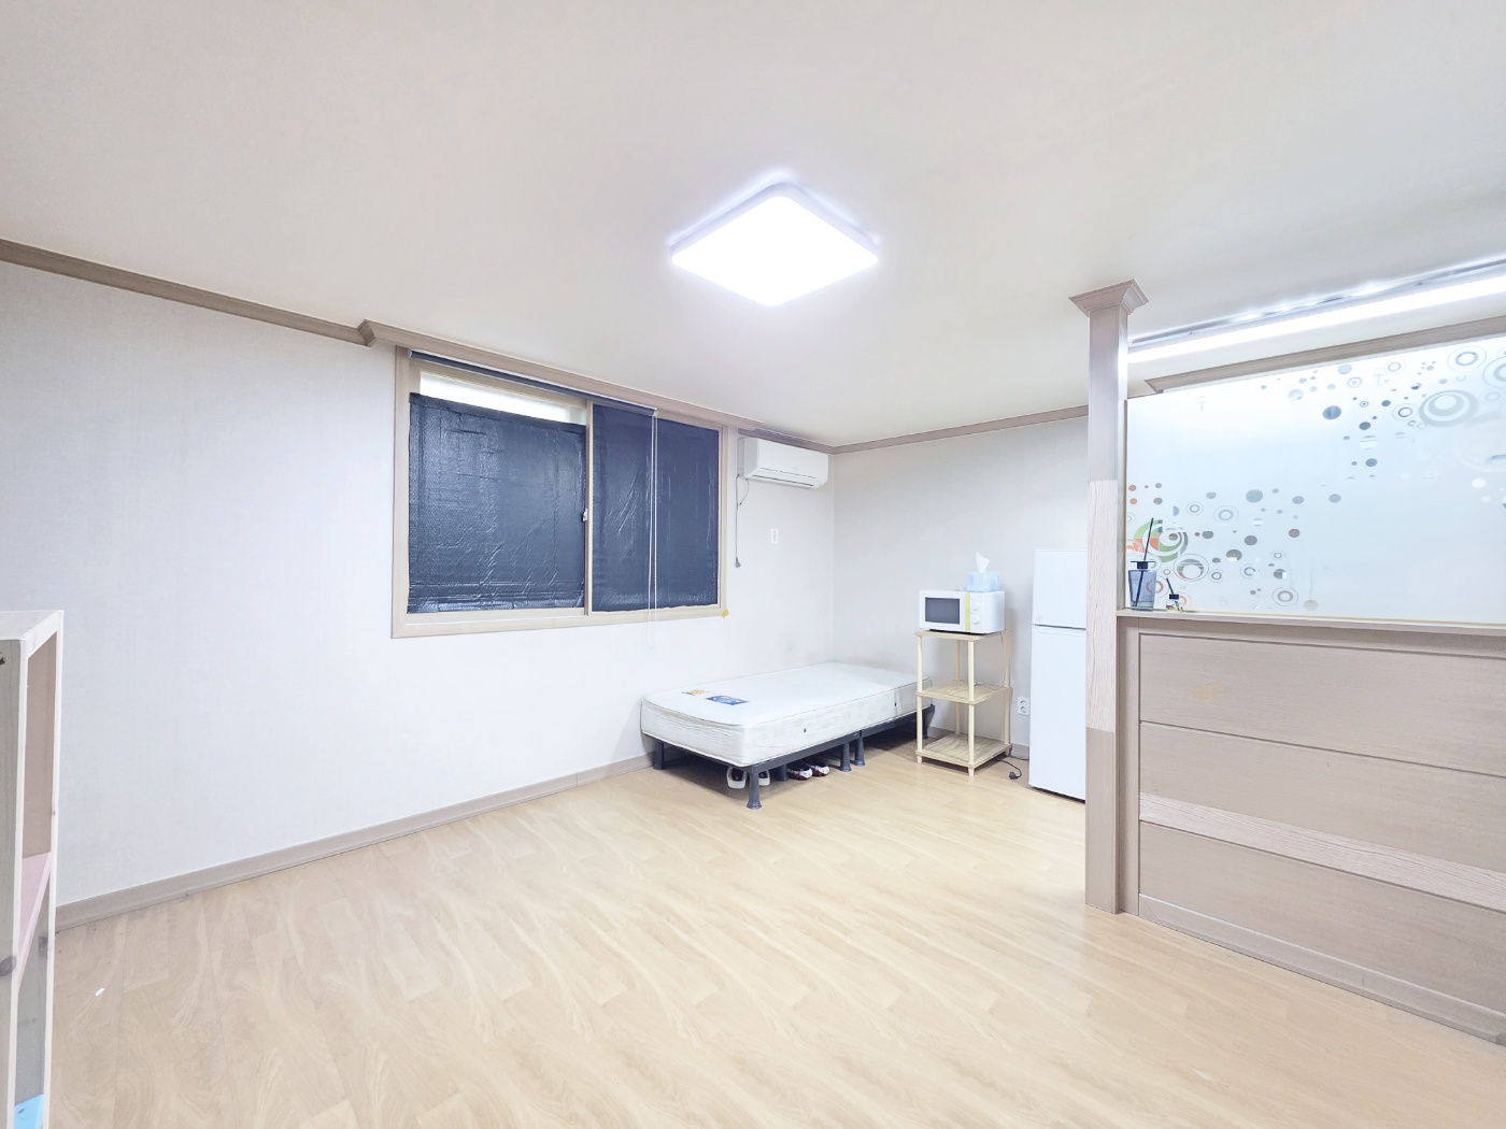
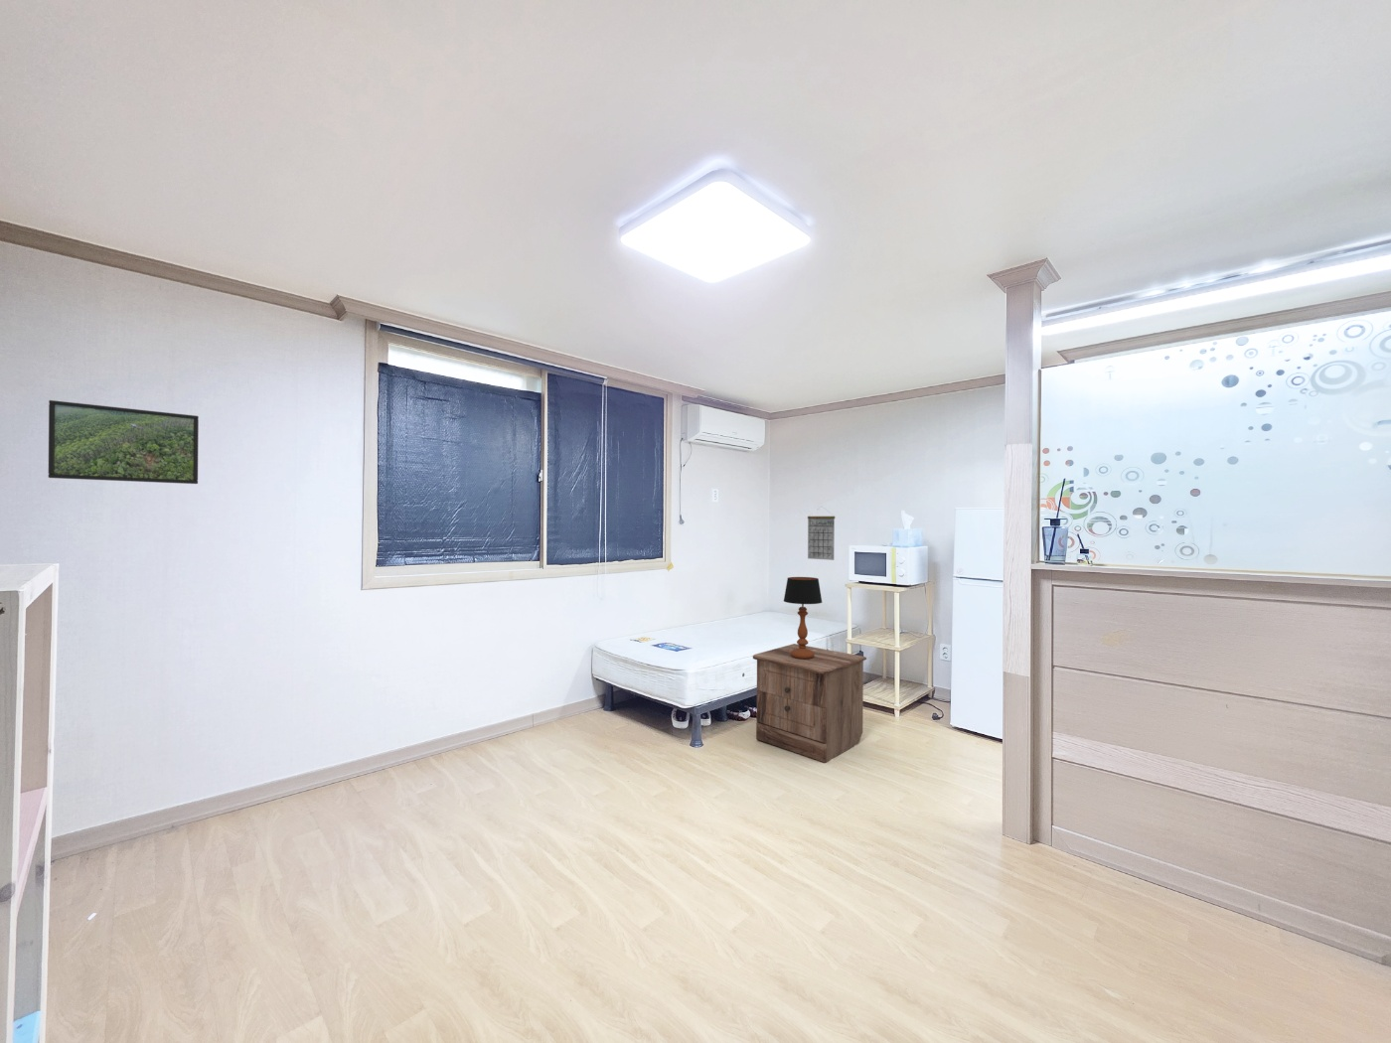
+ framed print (128, 444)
+ nightstand (807, 698)
+ calendar (820, 532)
+ table lamp (802, 617)
